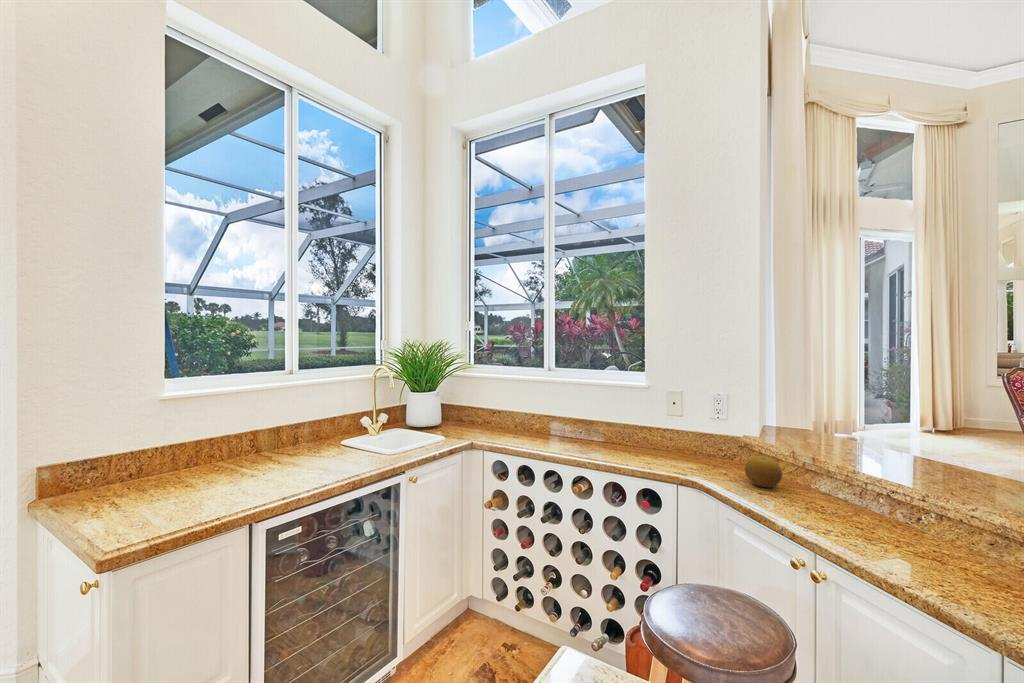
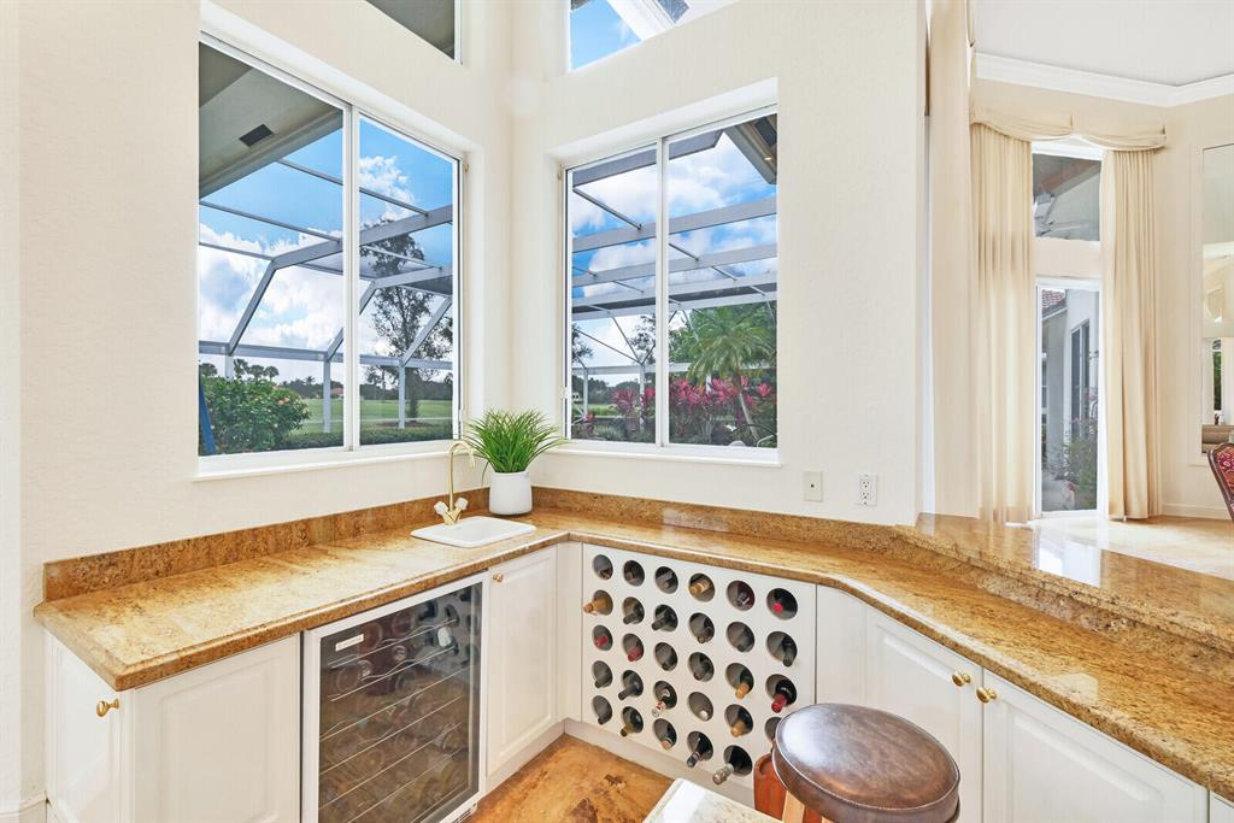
- fruit (763, 471)
